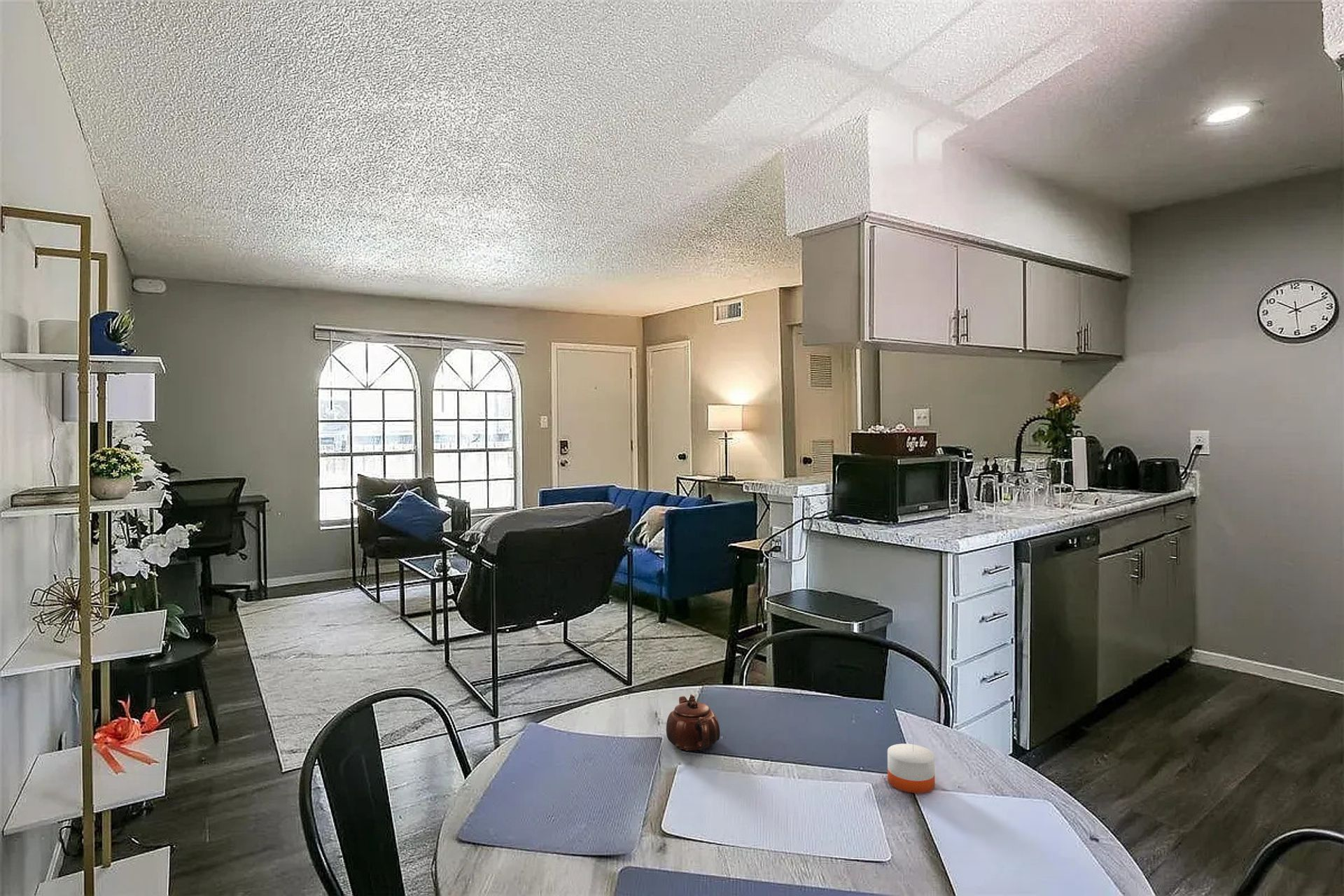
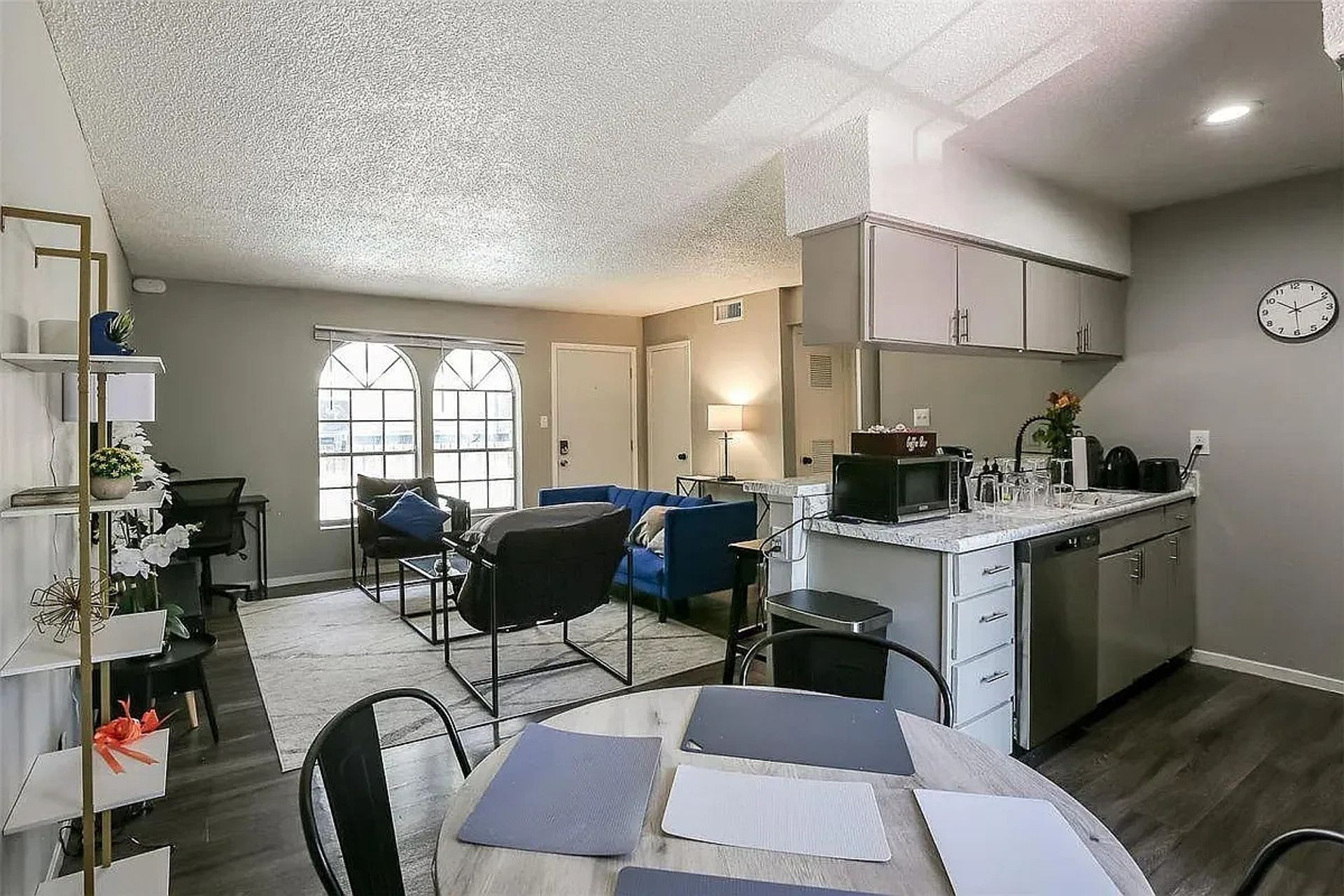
- candle (911, 751)
- teapot (693, 719)
